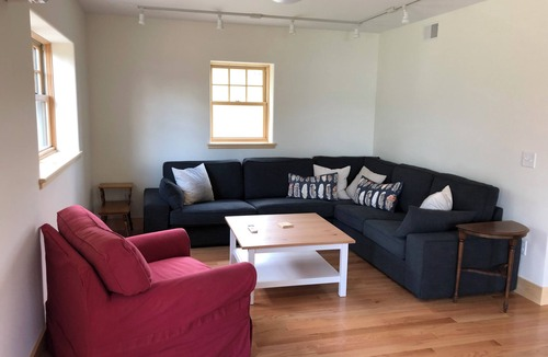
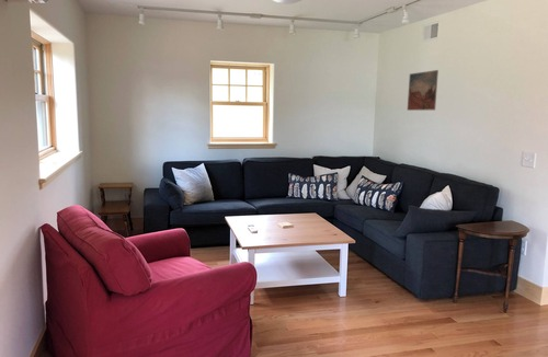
+ wall art (421, 91)
